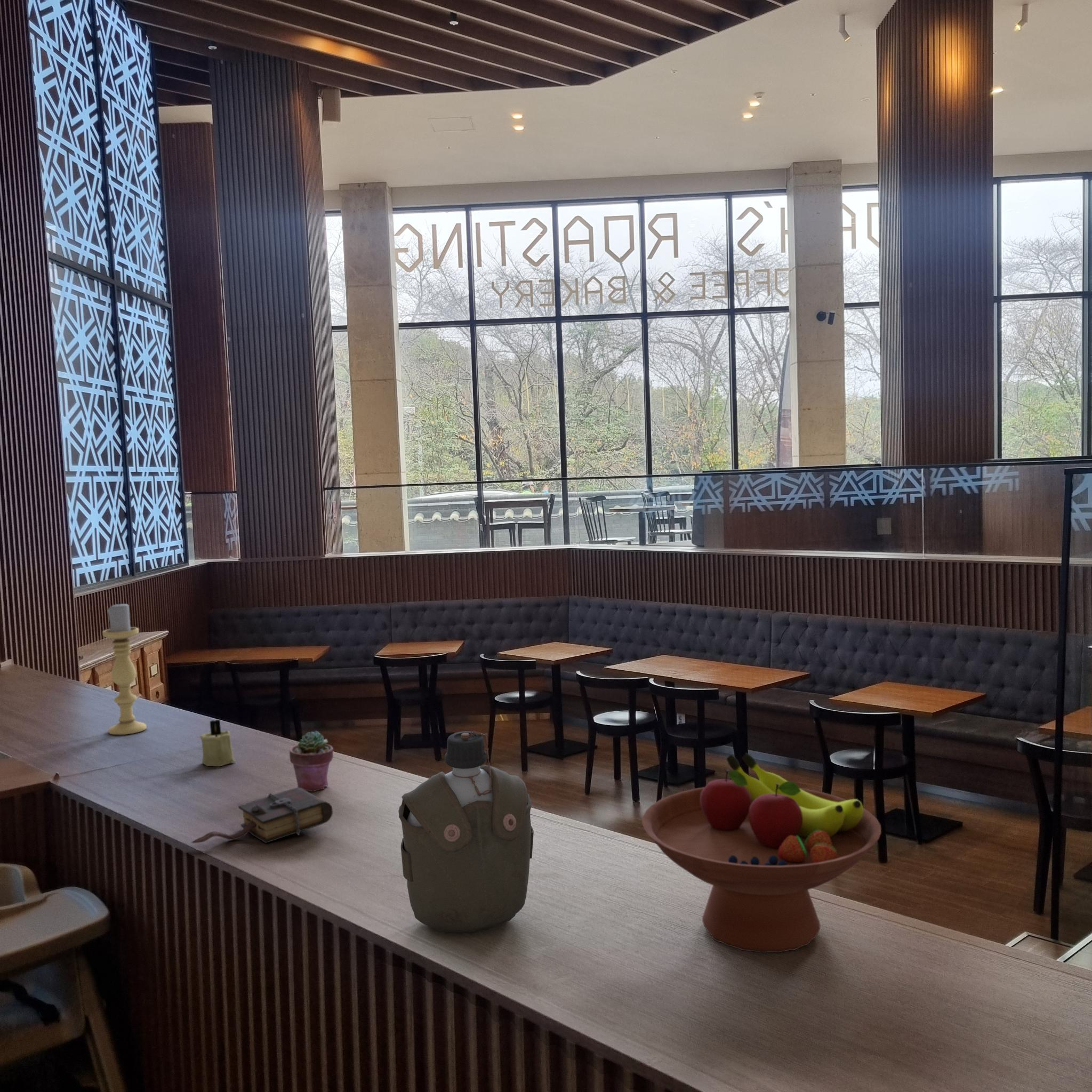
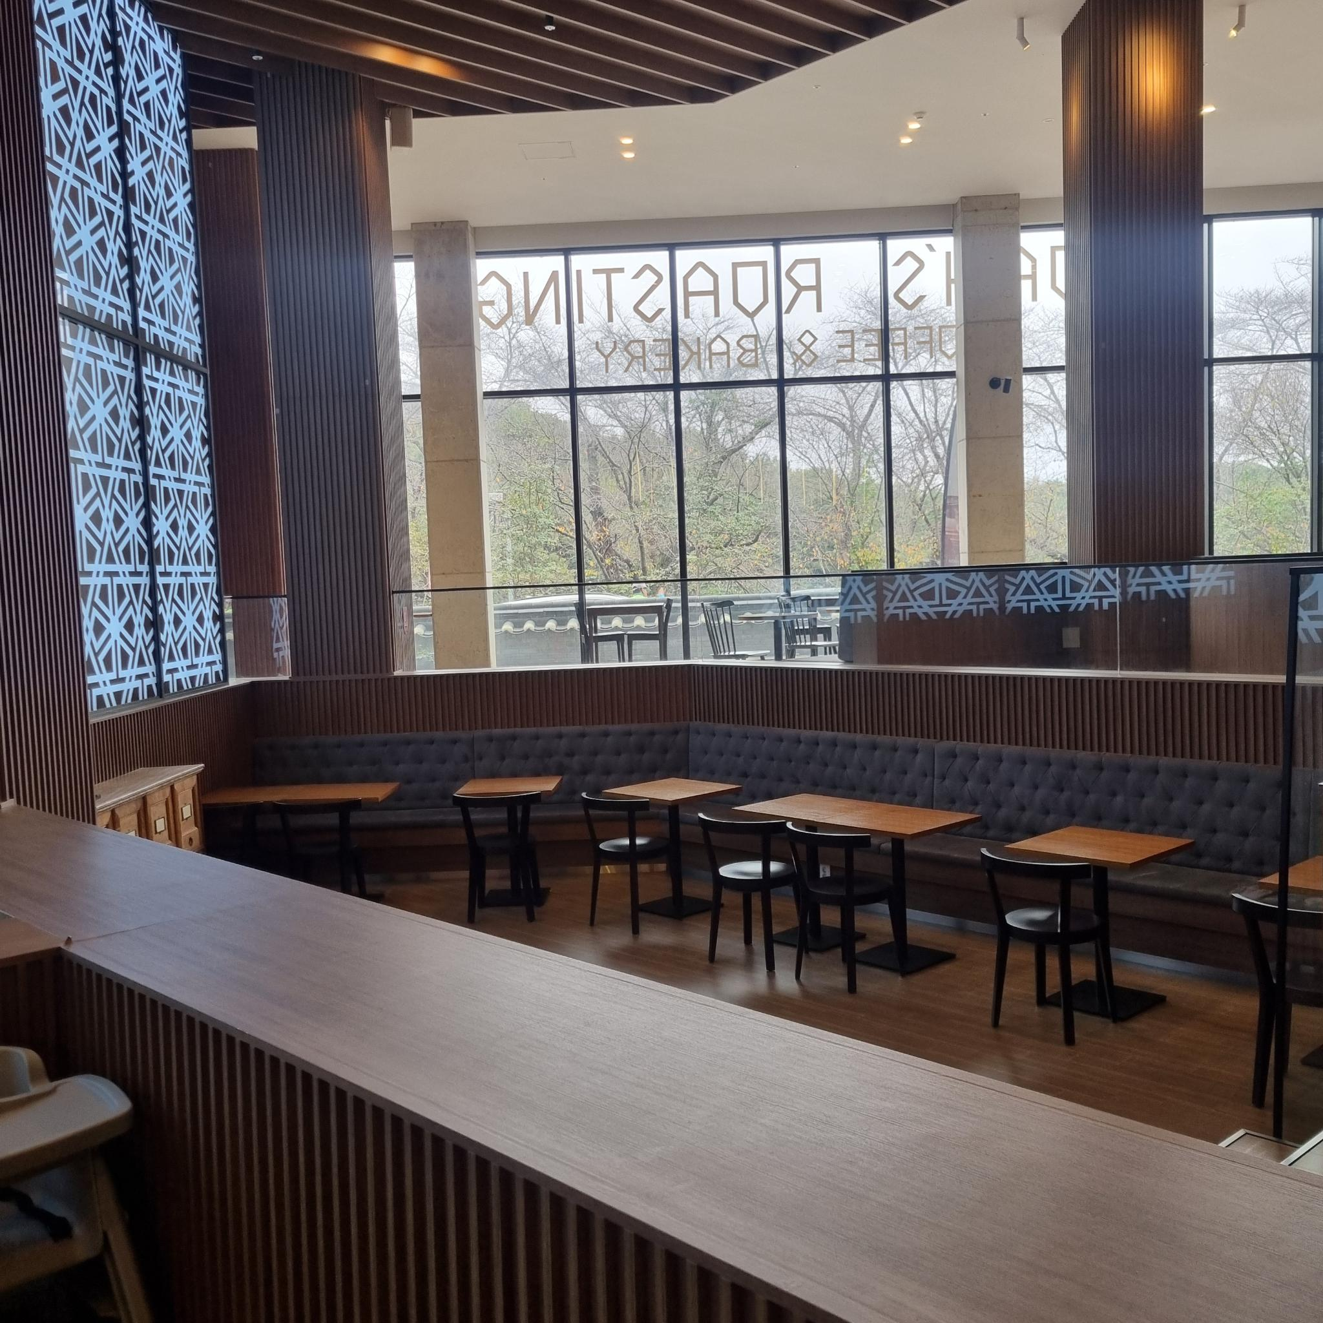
- water bottle (468, 827)
- book (257, 820)
- potted succulent (311, 759)
- candle holder (123, 666)
- fruit bowl (759, 854)
- candle (218, 741)
